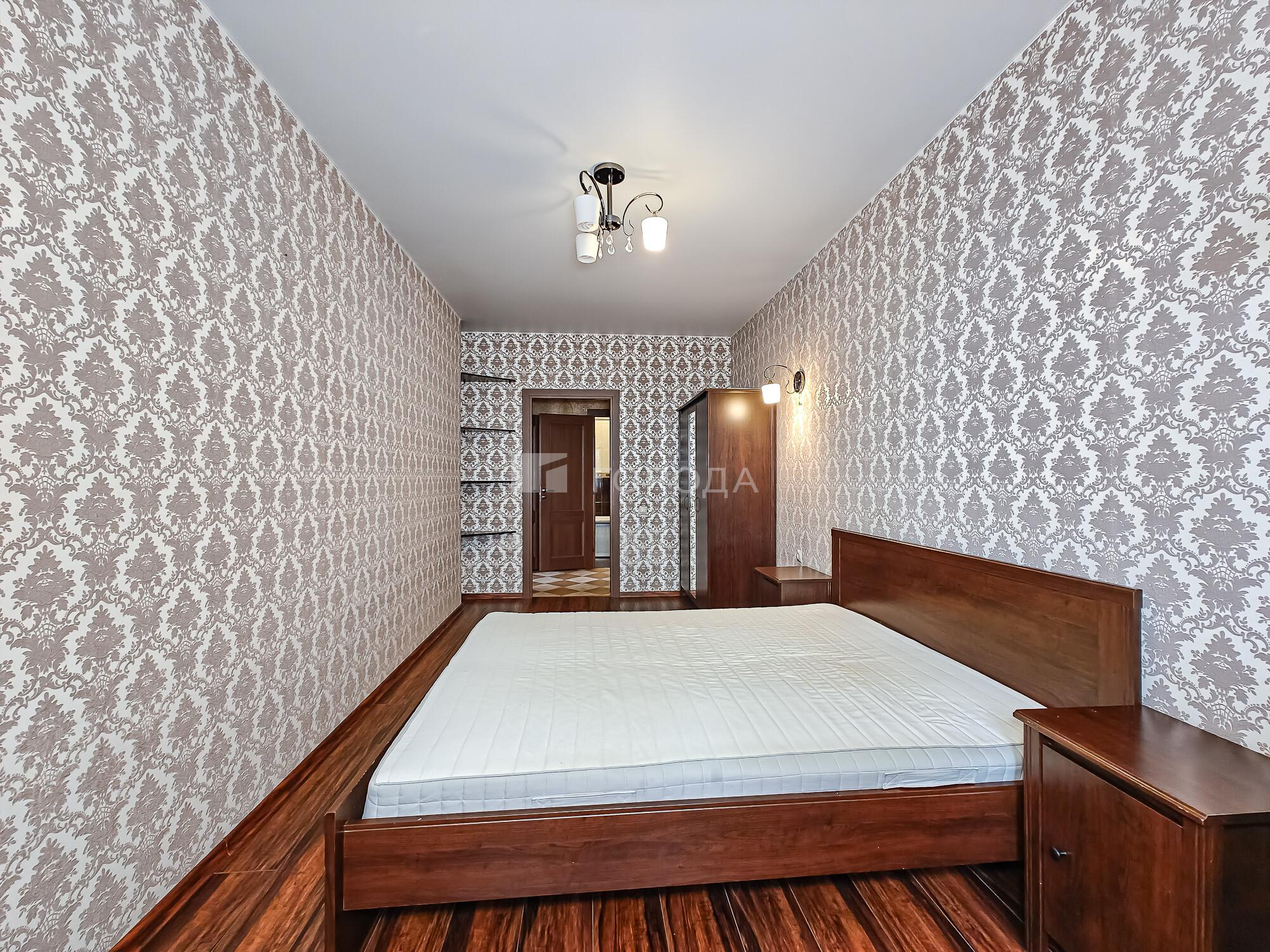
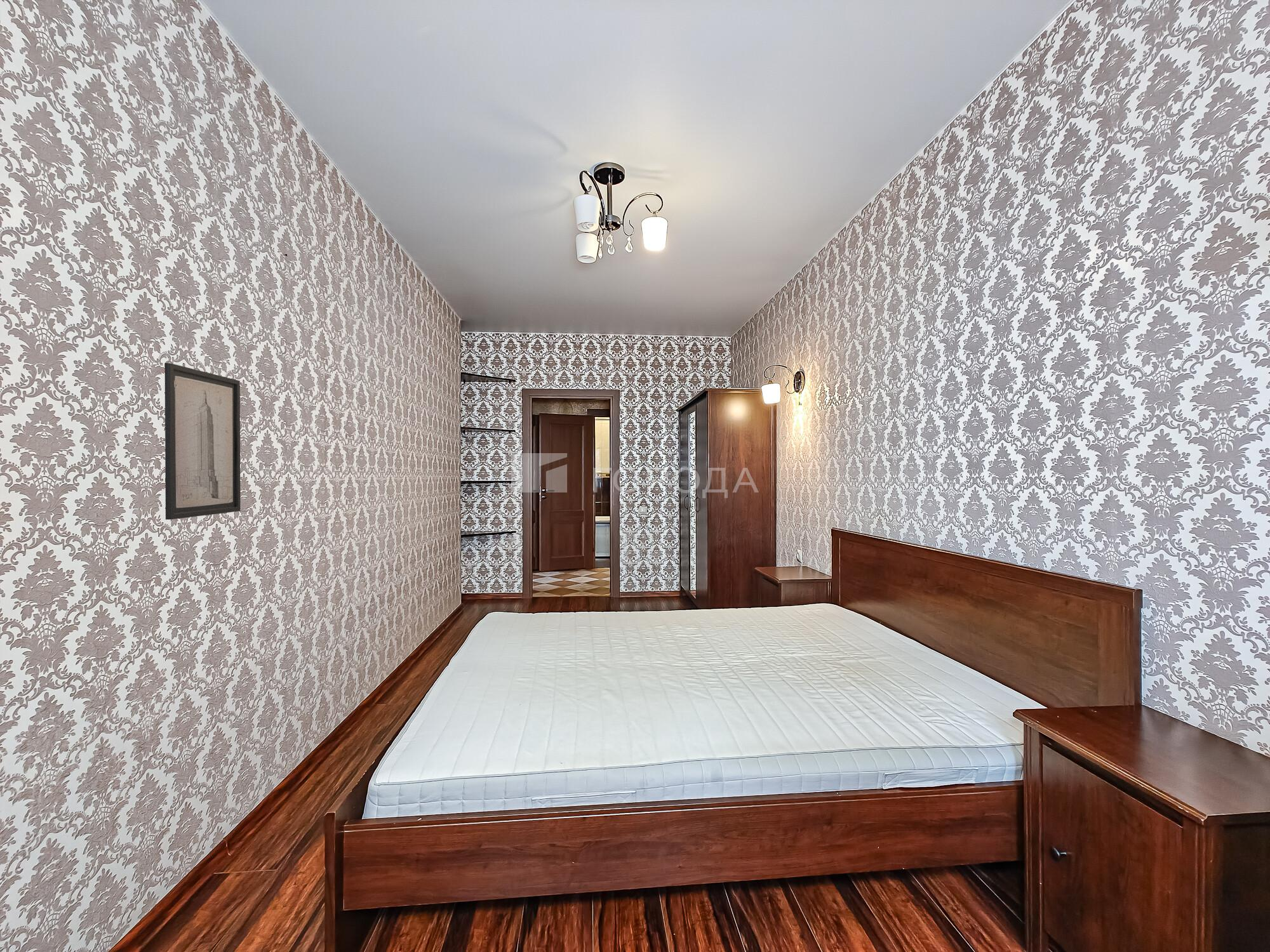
+ wall art (206, 444)
